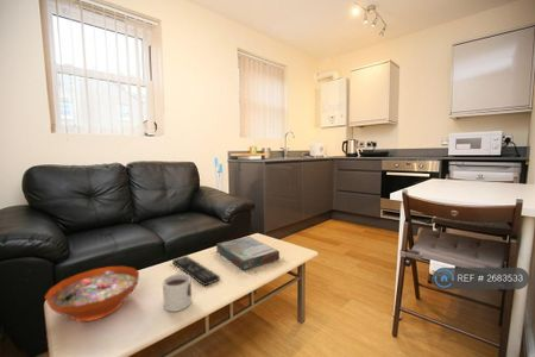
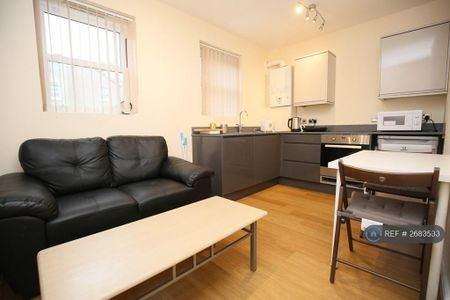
- board game (246, 250)
- decorative bowl (96, 295)
- remote control (194, 268)
- mug (176, 290)
